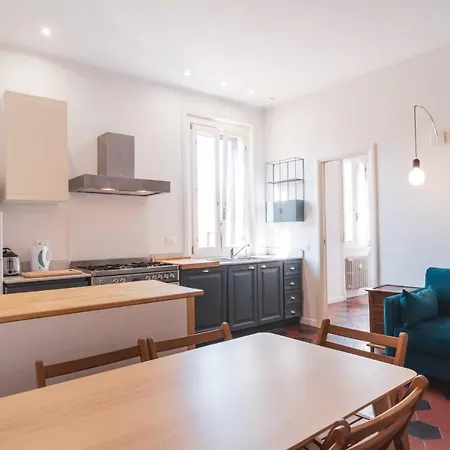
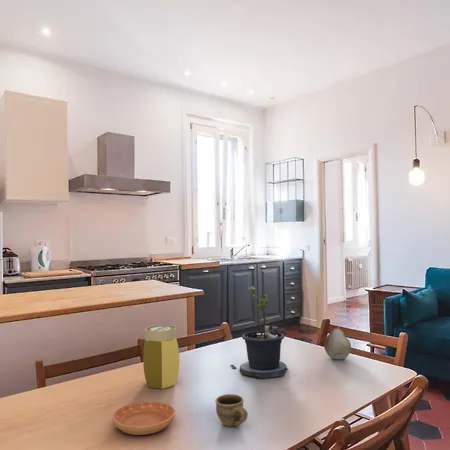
+ saucer (144, 418)
+ cup (232, 413)
+ jar (161, 355)
+ potted plant (260, 327)
+ fruit (338, 342)
